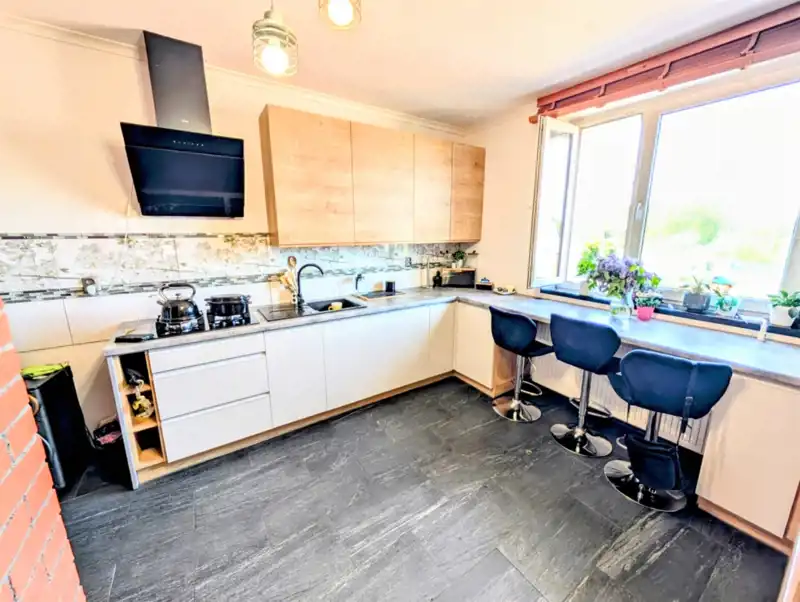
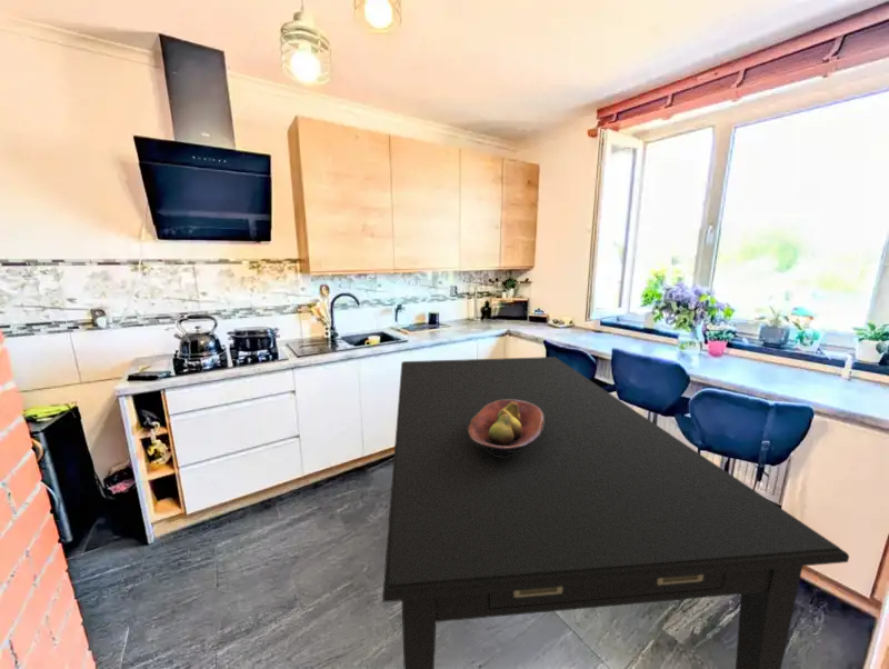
+ dining table (512, 500)
+ fruit bowl (507, 421)
